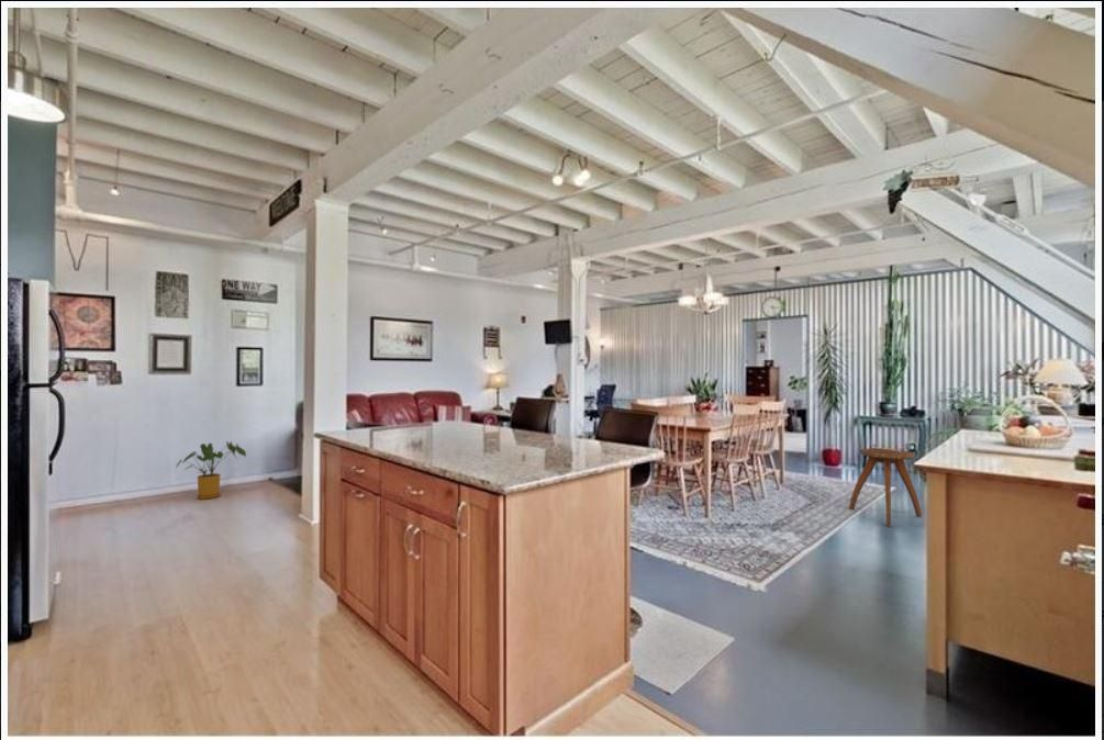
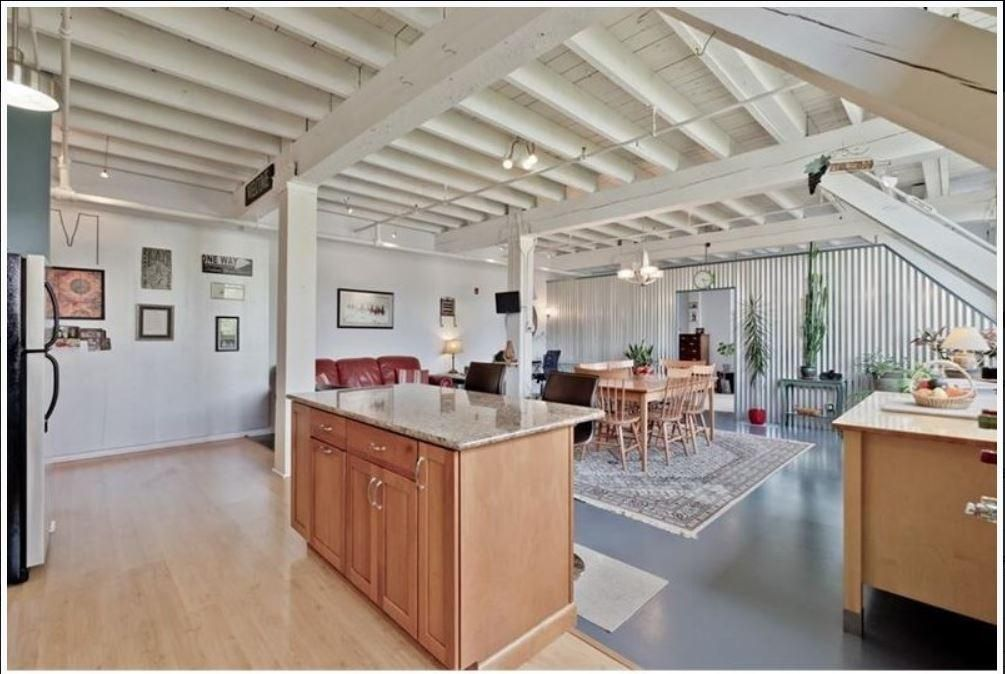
- house plant (210, 469)
- stool (884, 484)
